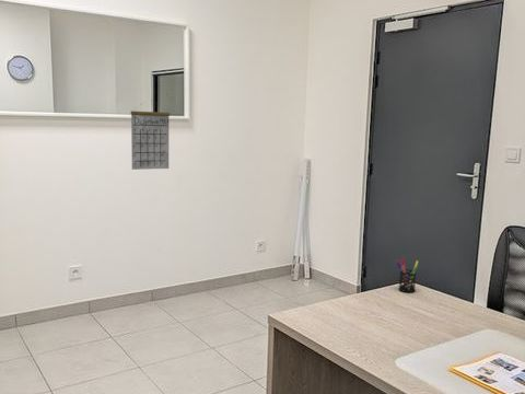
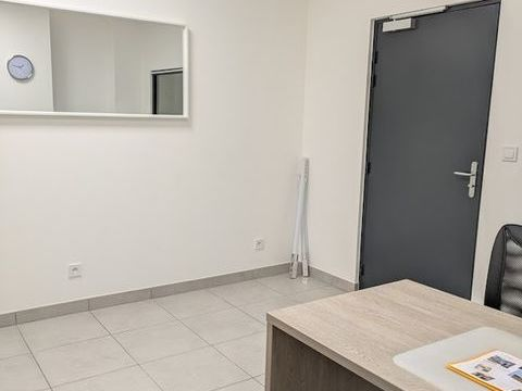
- pen holder (408, 274)
- calendar (150, 134)
